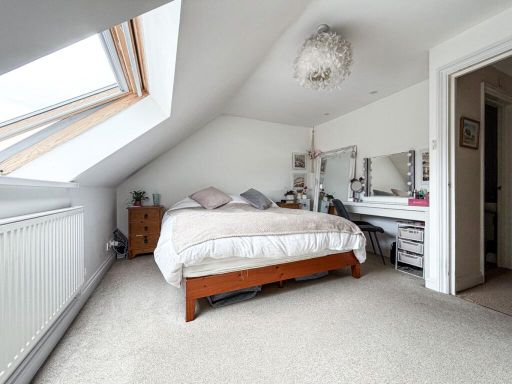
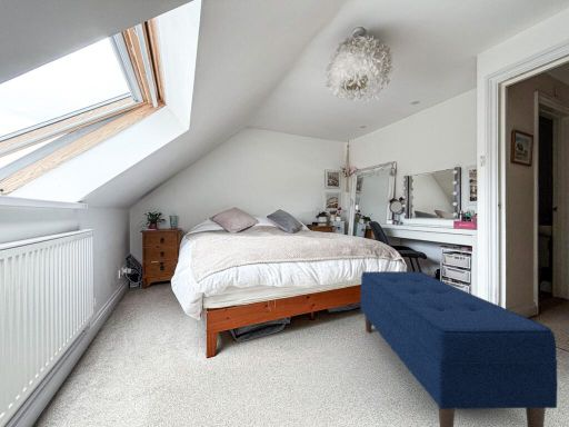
+ bench (426, 329)
